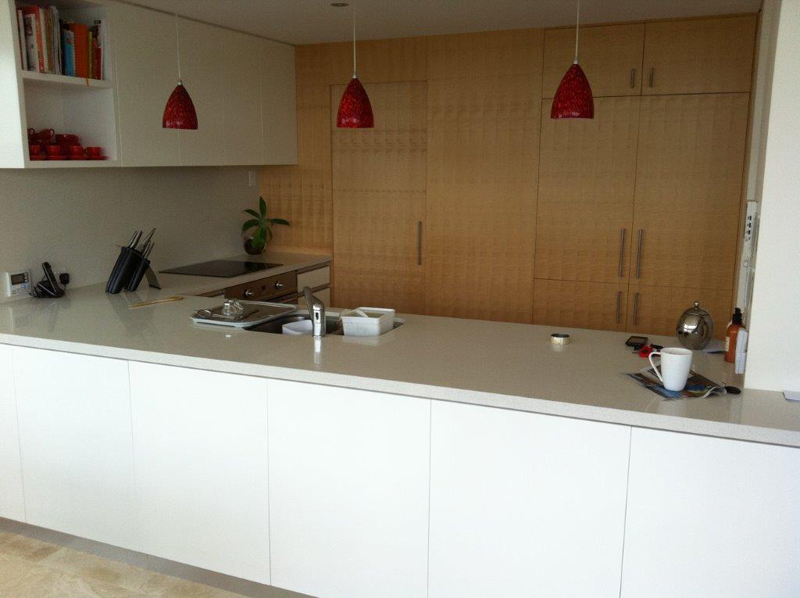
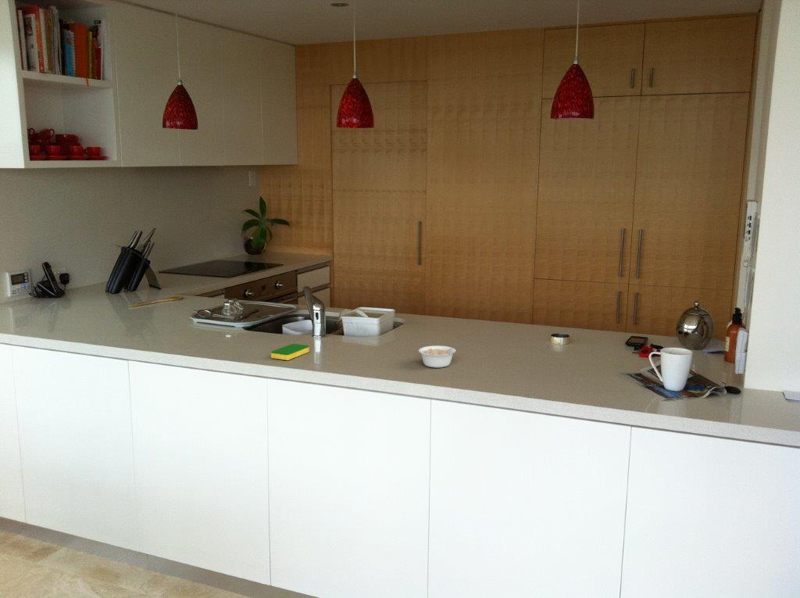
+ legume (437, 355)
+ dish sponge (290, 351)
